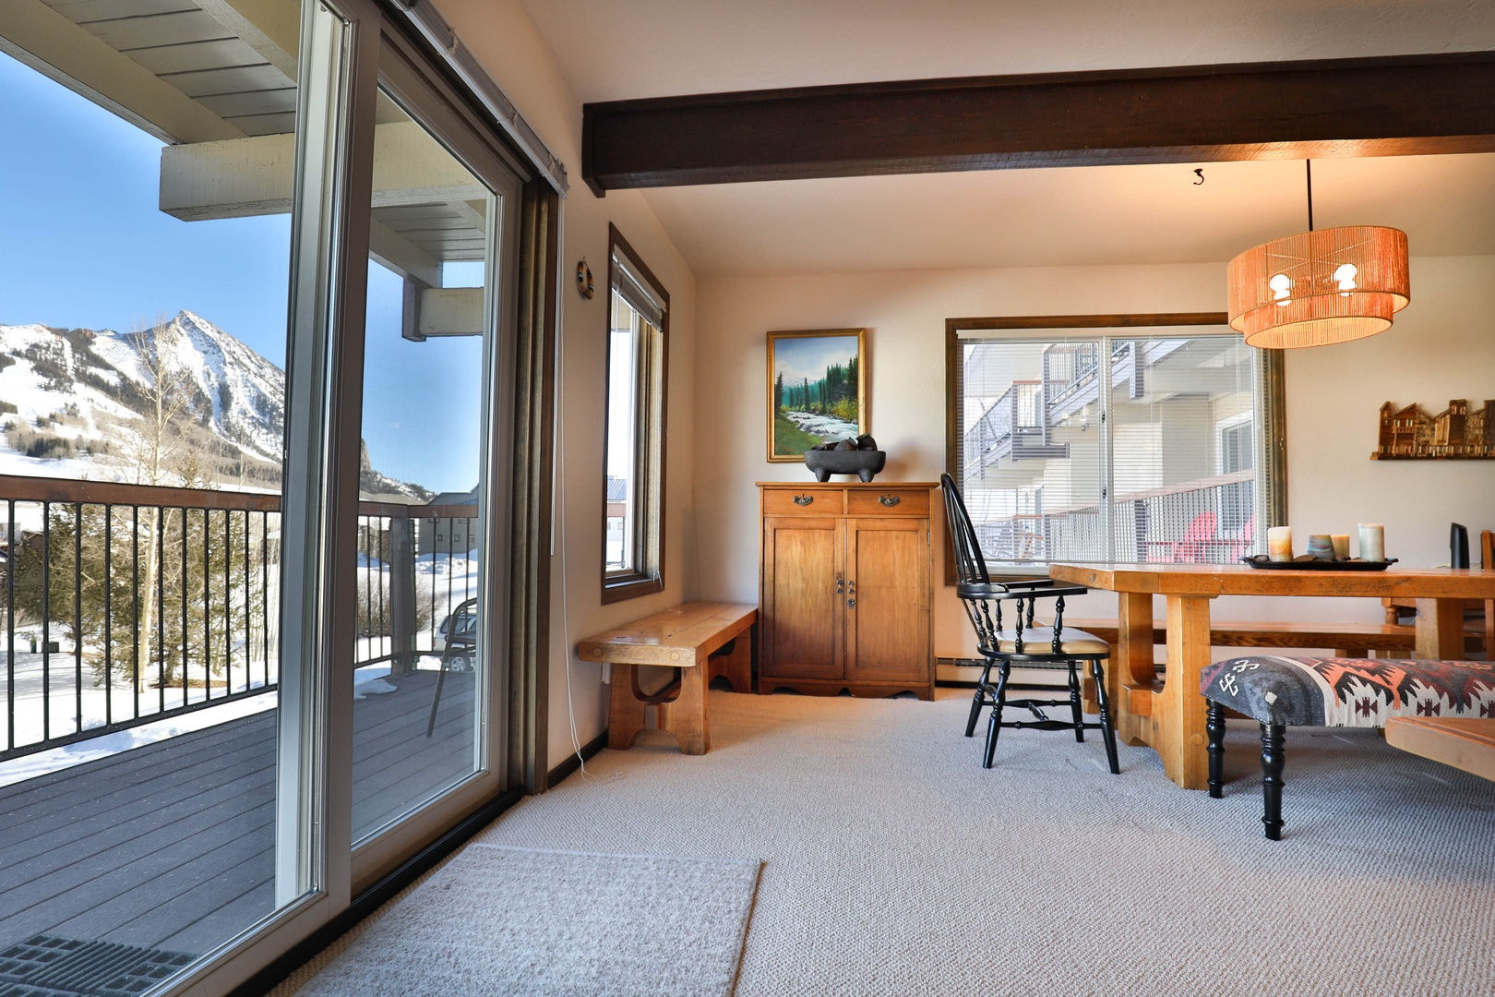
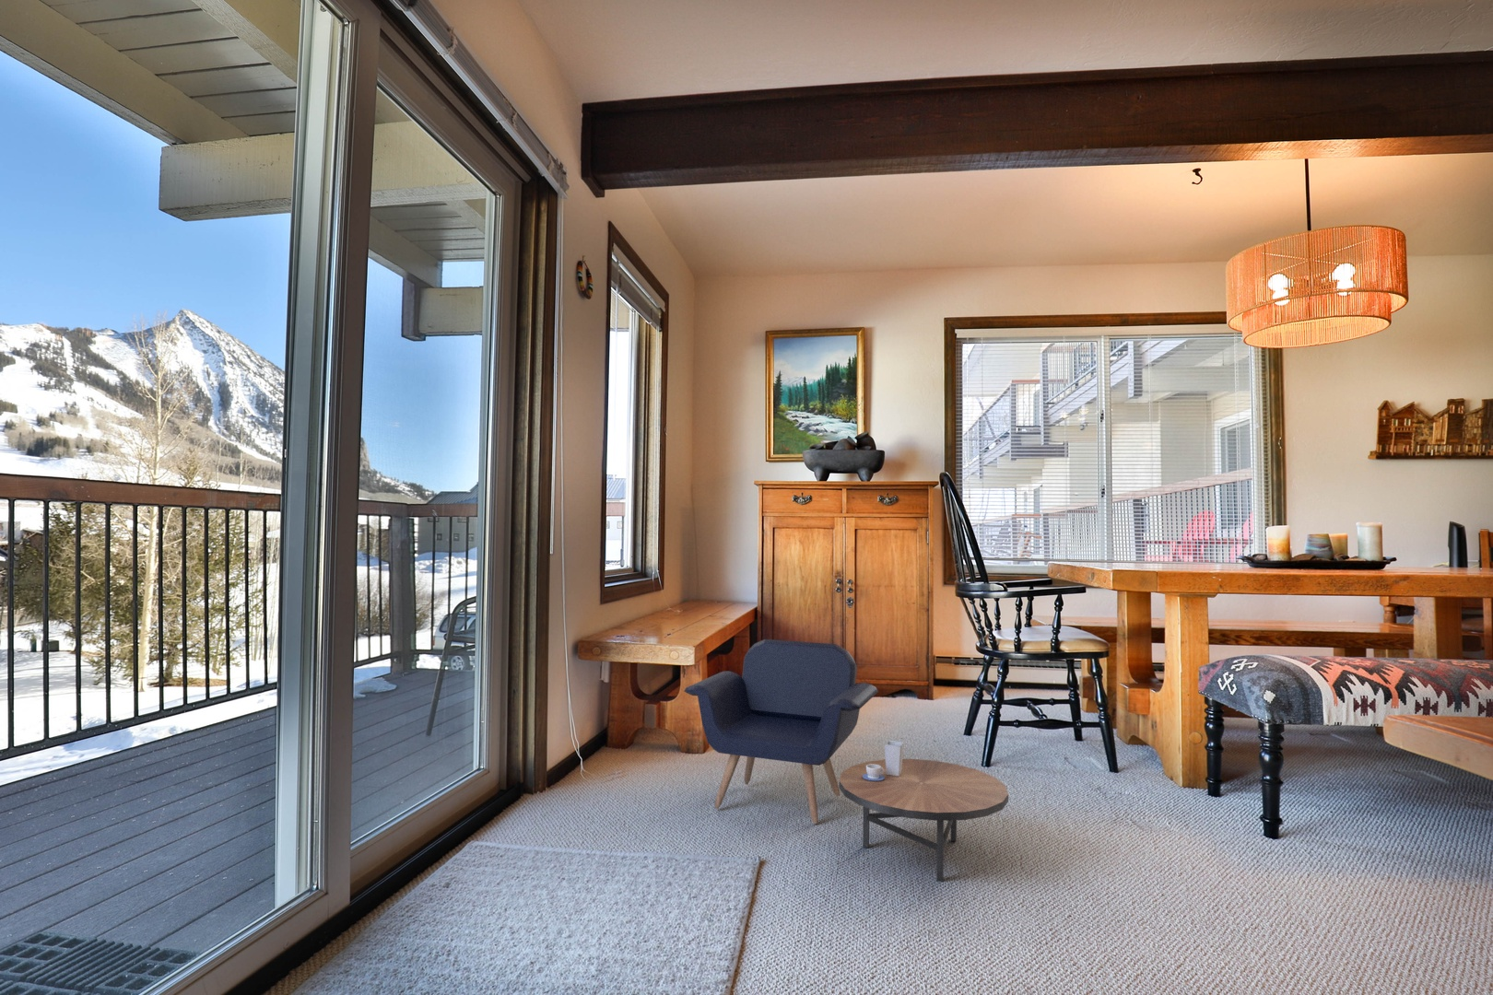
+ armchair (829, 742)
